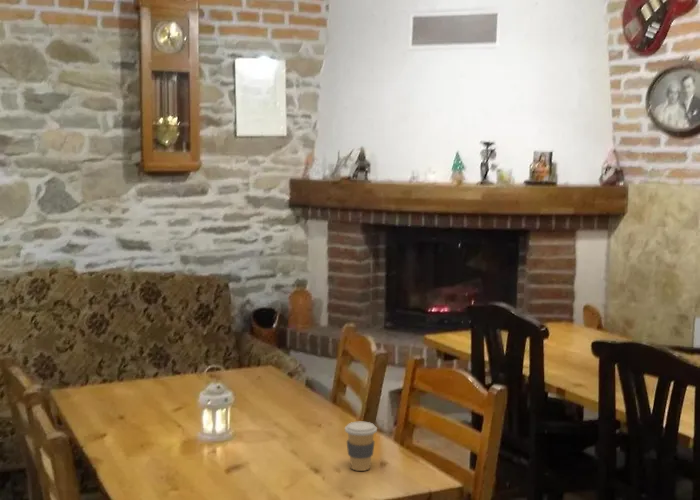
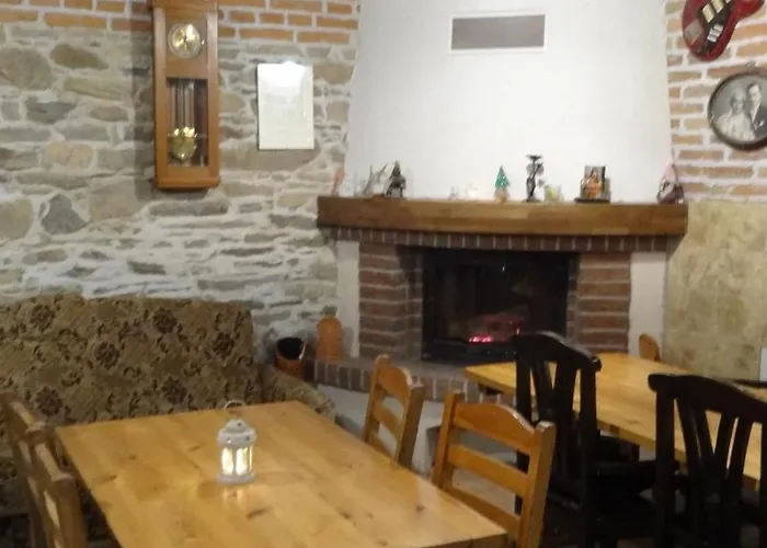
- coffee cup (360, 446)
